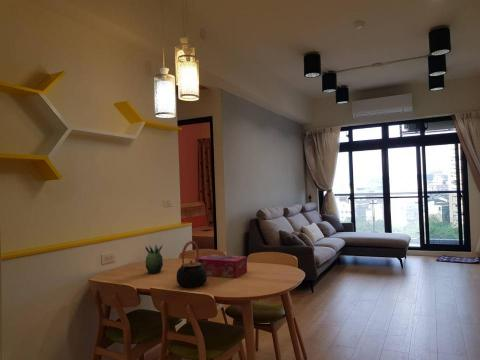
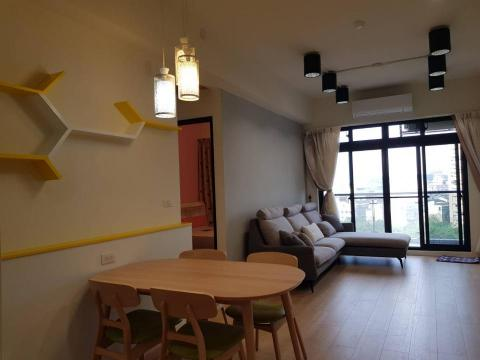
- teapot (192, 262)
- succulent plant (154, 258)
- tissue box (221, 265)
